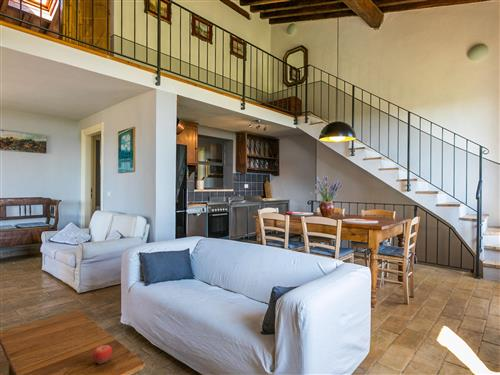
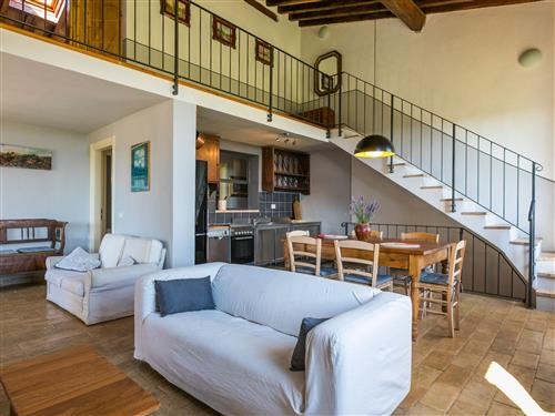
- fruit (102, 352)
